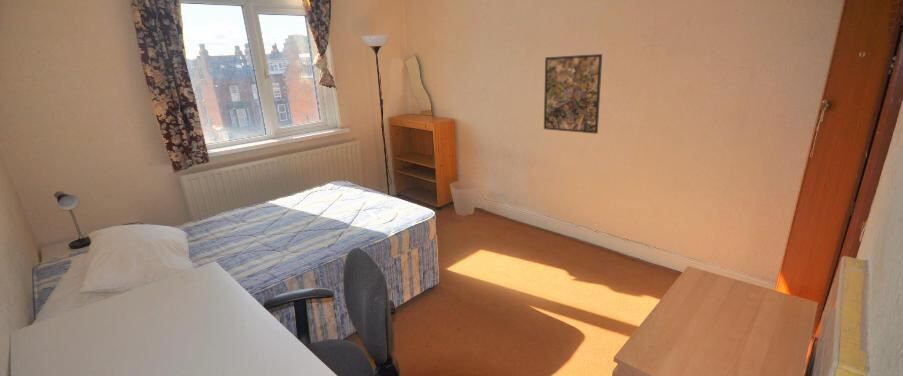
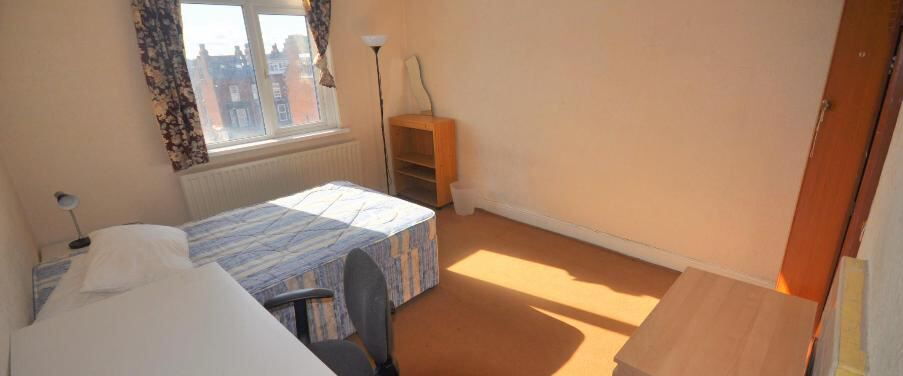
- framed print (570, 94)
